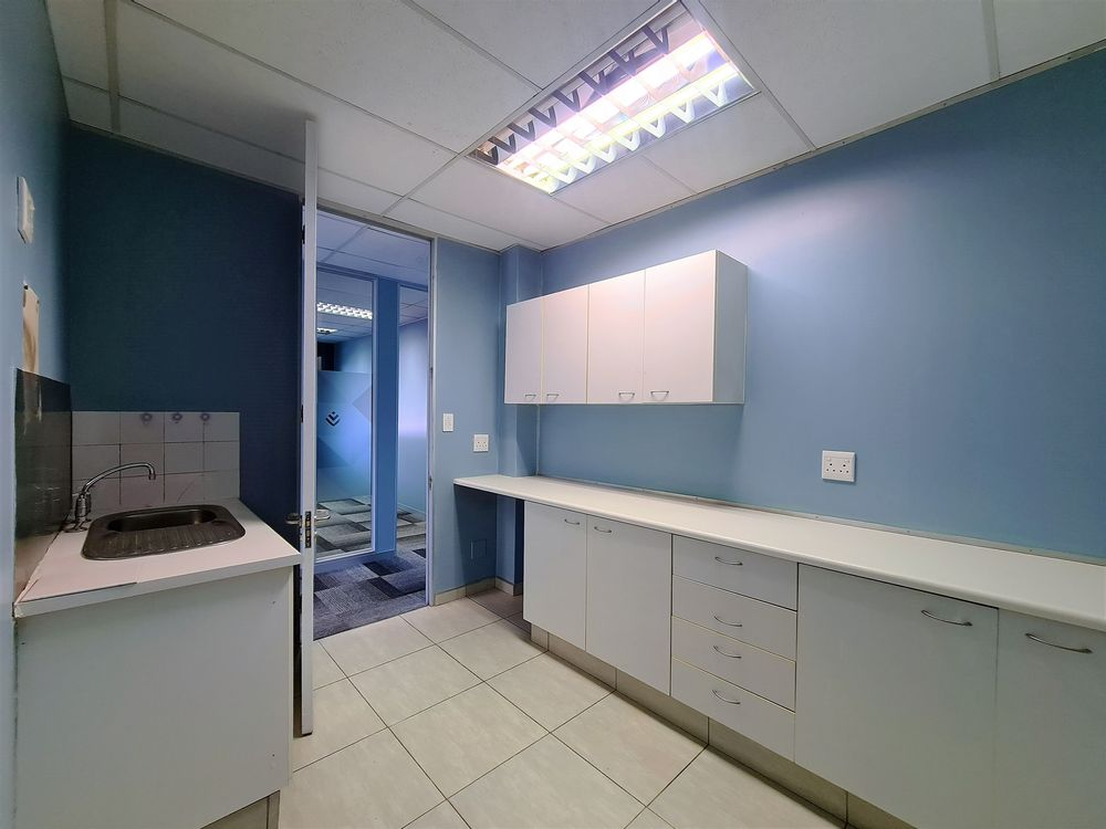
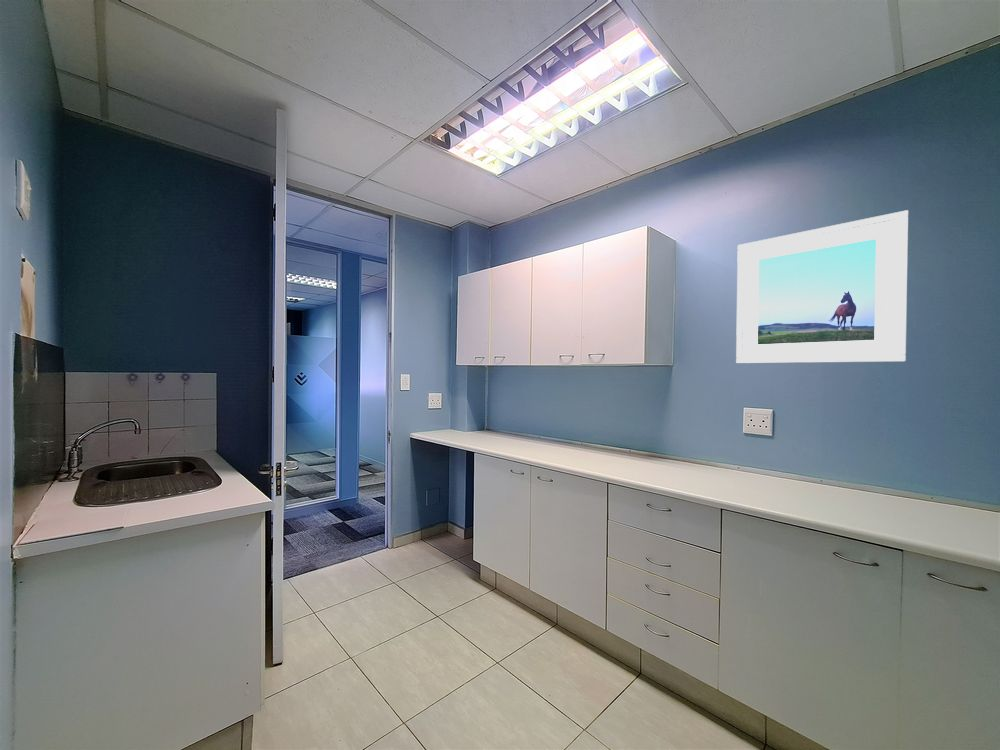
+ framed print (811, 296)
